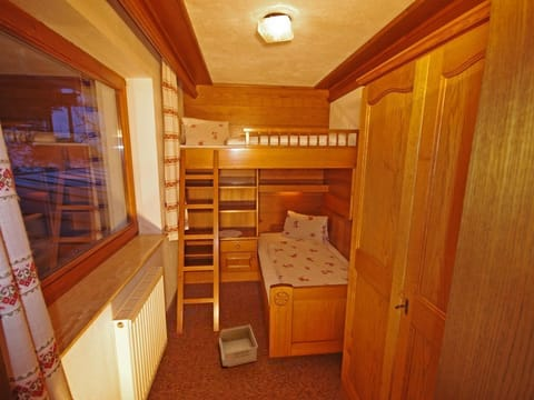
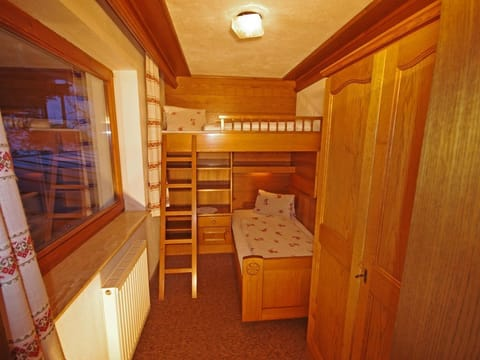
- storage bin (237, 344)
